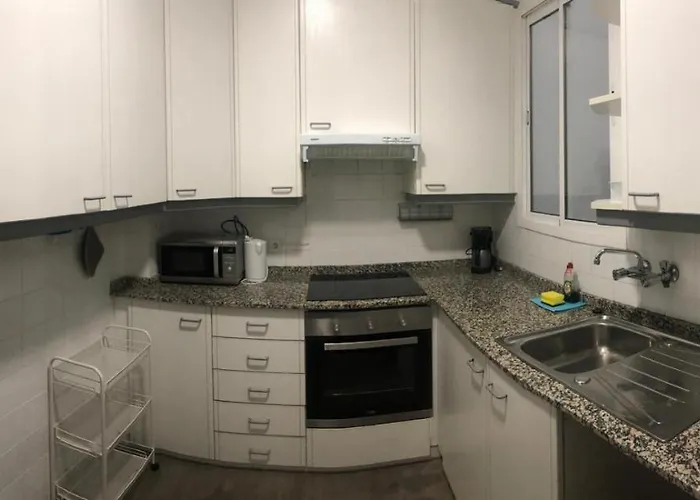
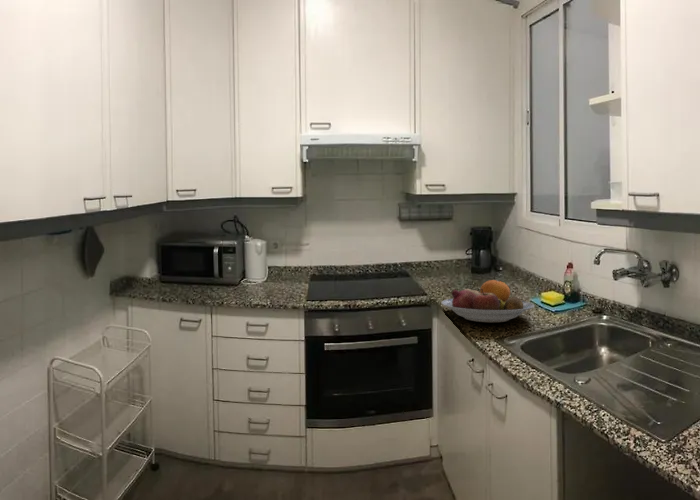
+ fruit bowl (486, 299)
